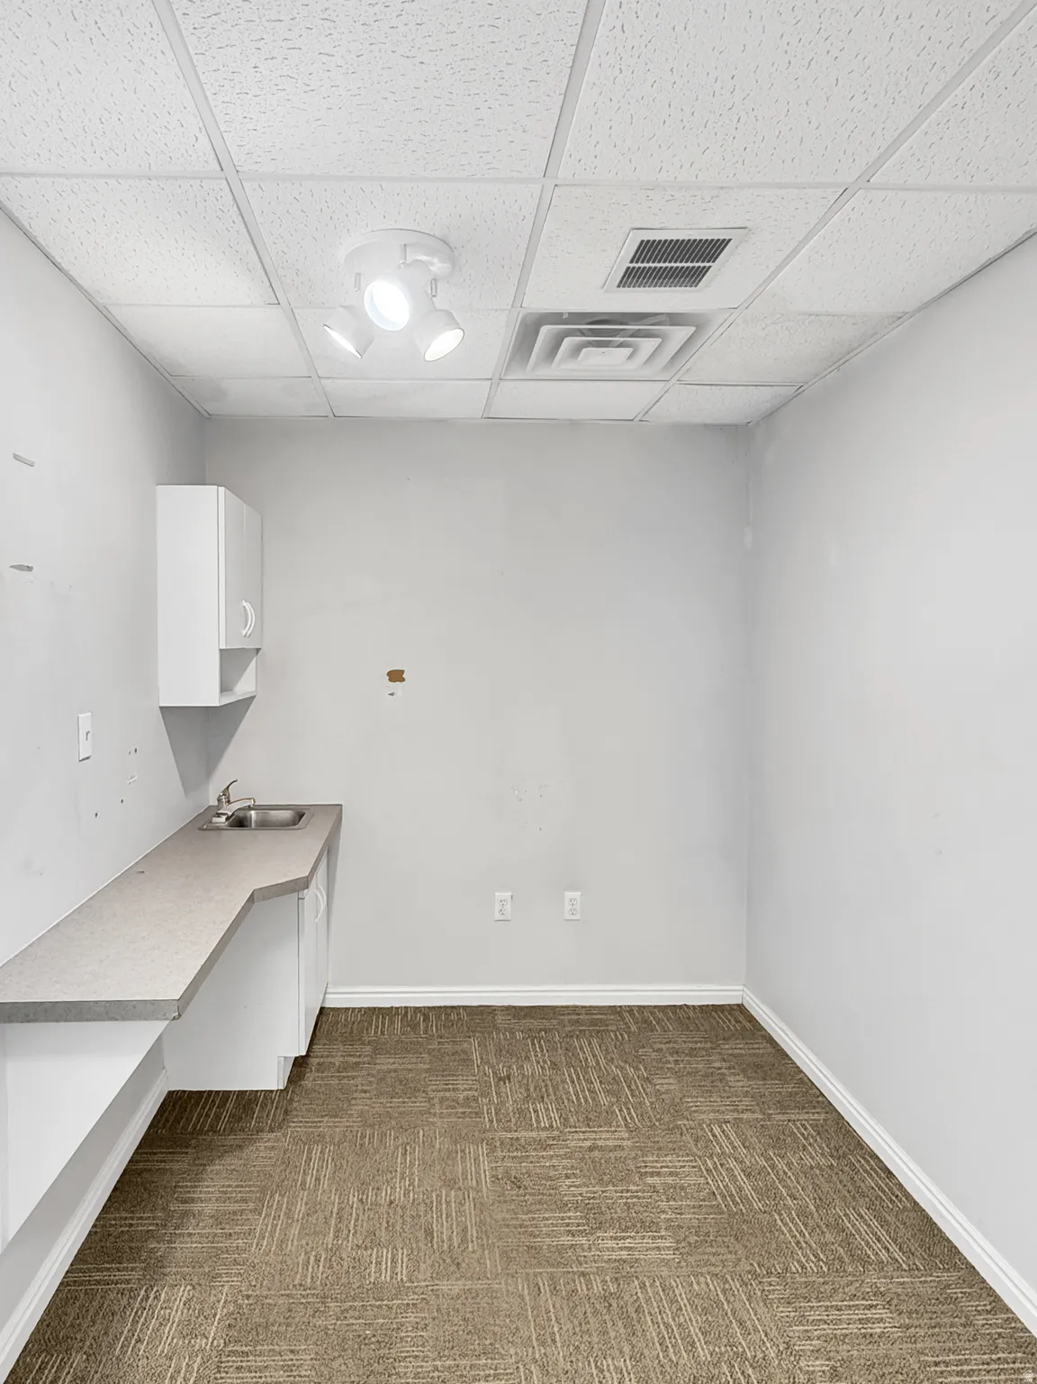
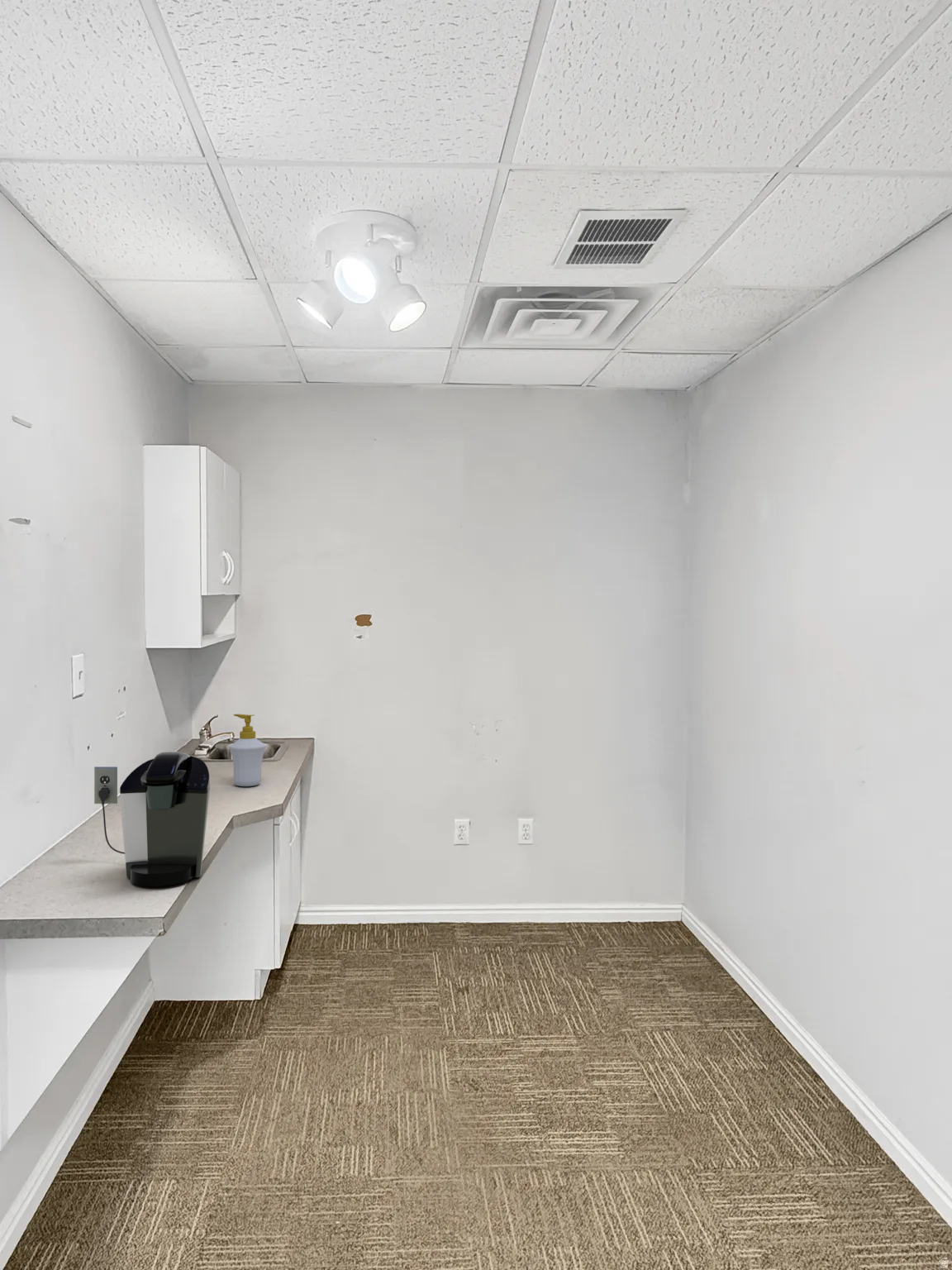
+ soap bottle (247, 749)
+ coffee maker (144, 813)
